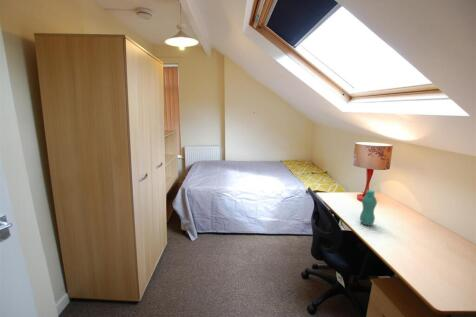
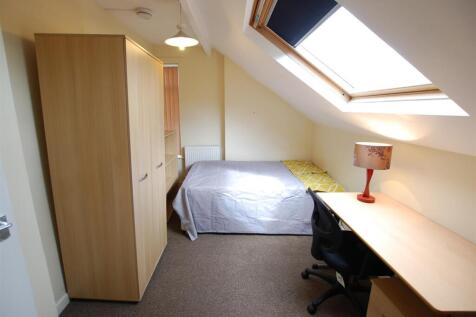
- water bottle (368, 207)
